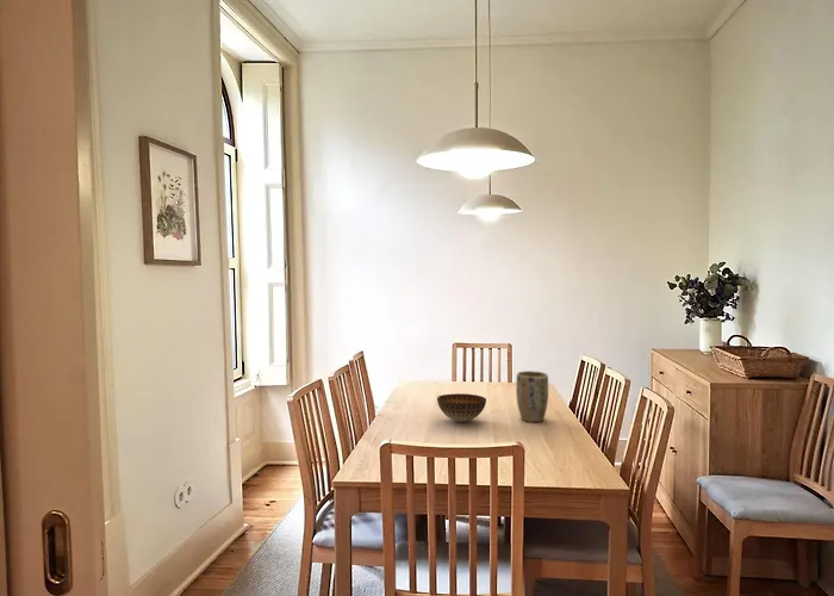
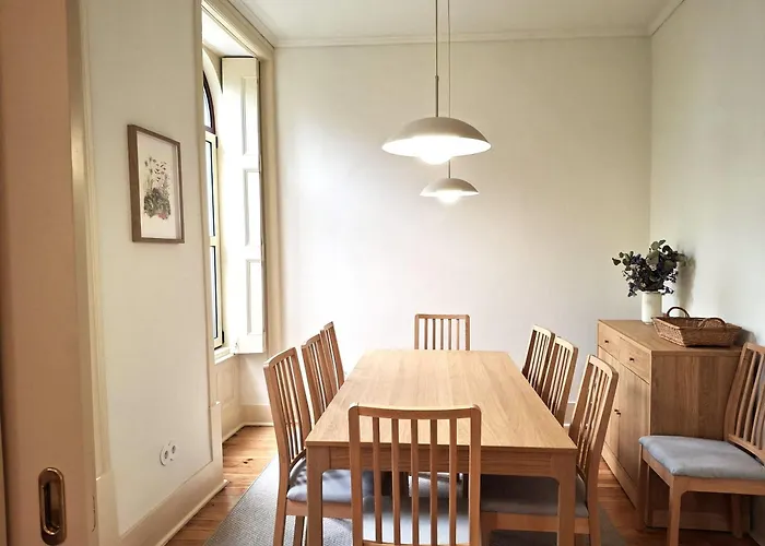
- plant pot (531, 396)
- bowl (461, 409)
